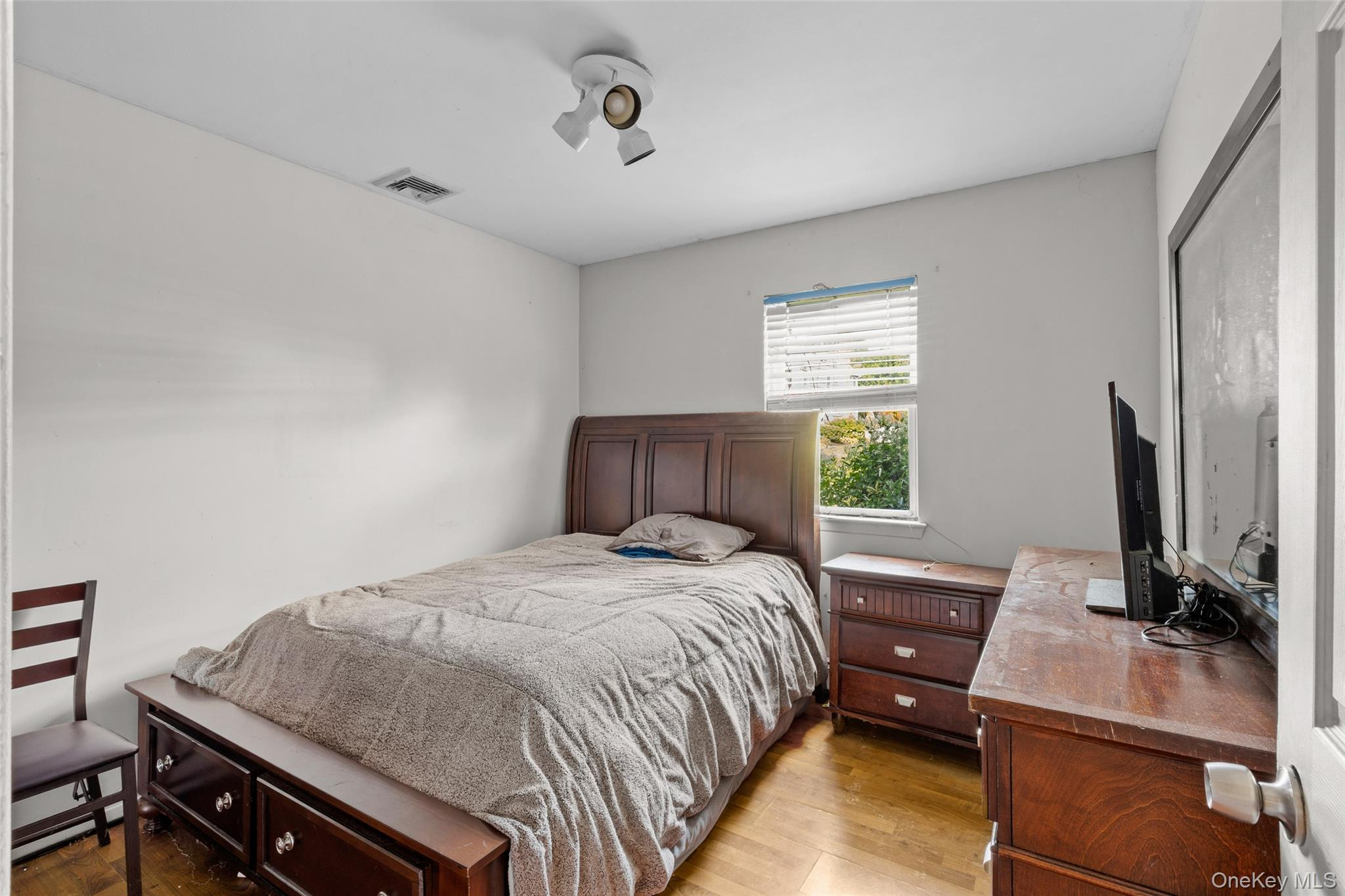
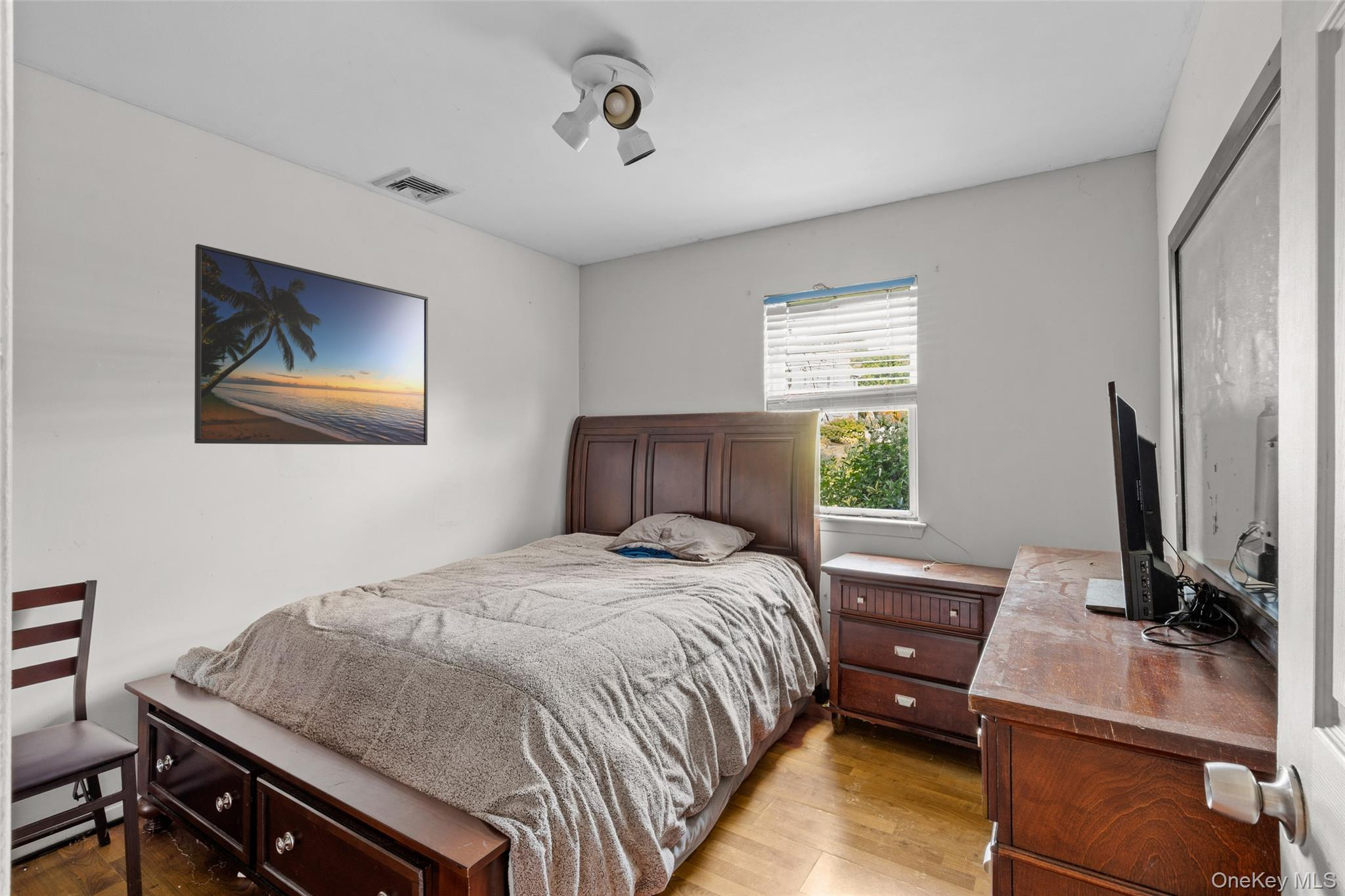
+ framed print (328, 359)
